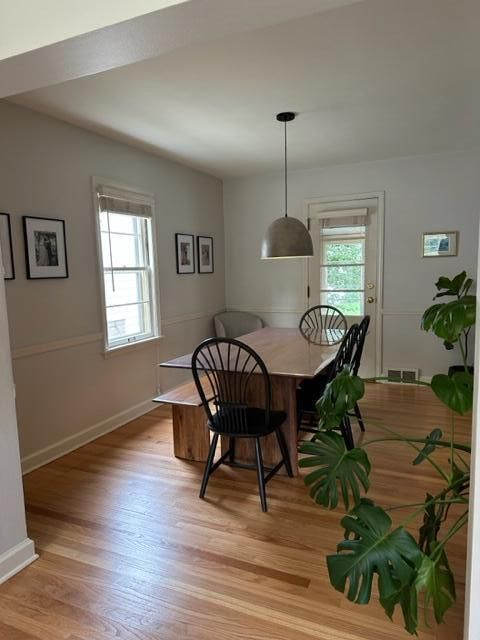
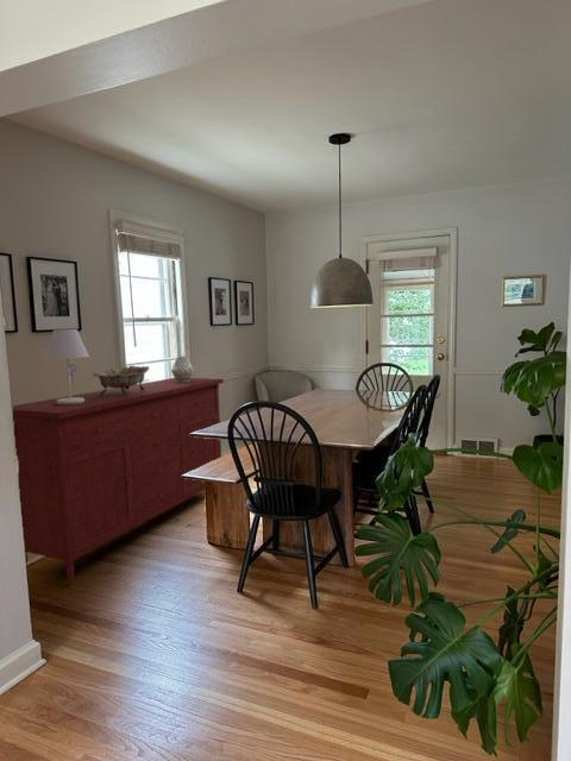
+ sideboard (134, 460)
+ decorative bowl (123, 379)
+ vase (182, 369)
+ table lamp (68, 366)
